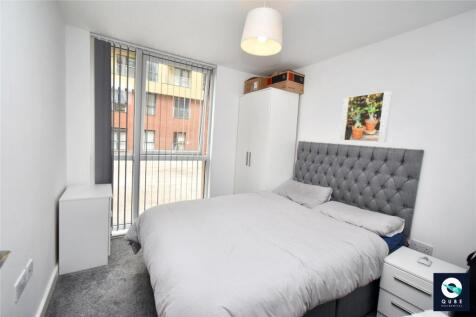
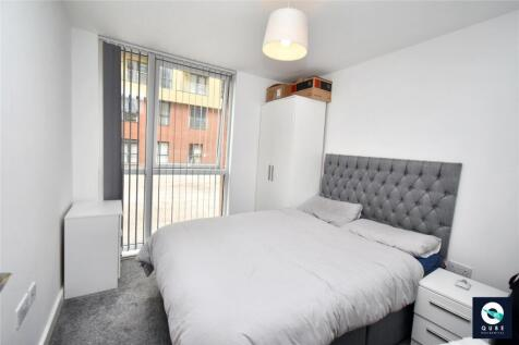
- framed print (363, 118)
